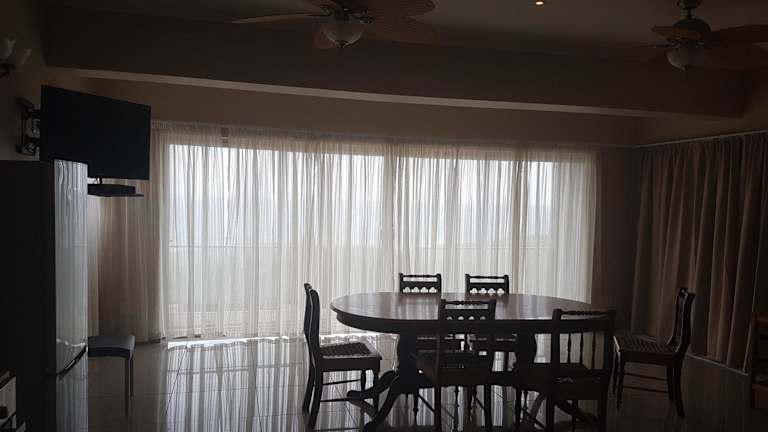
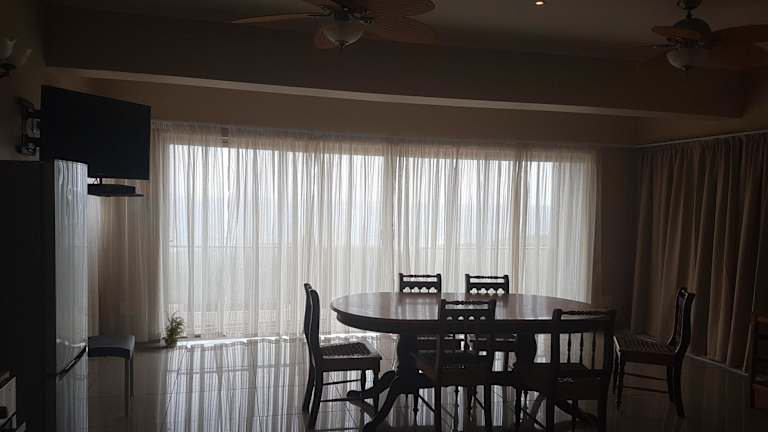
+ potted plant (174, 329)
